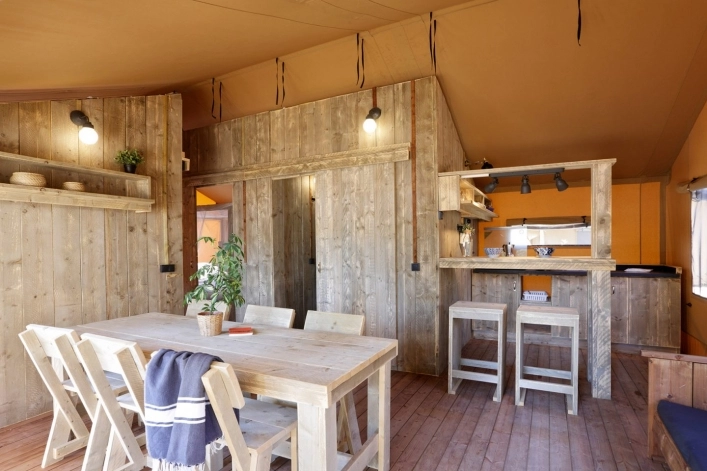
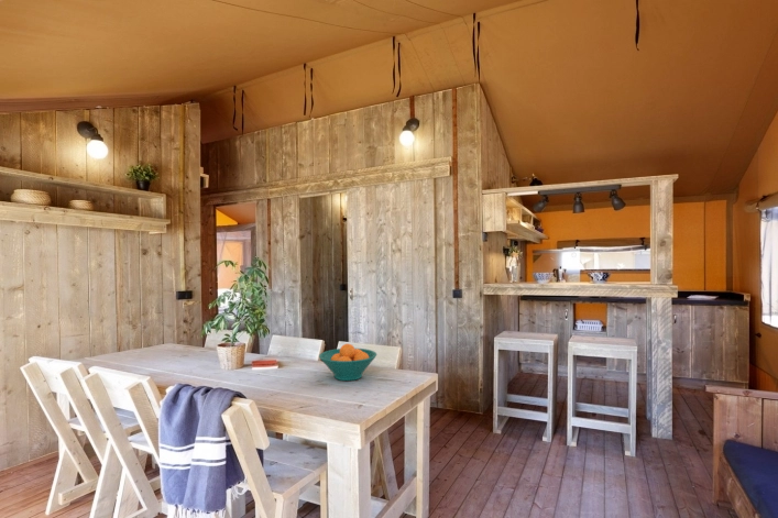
+ fruit bowl (348, 360)
